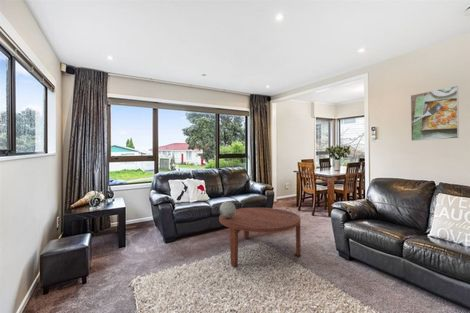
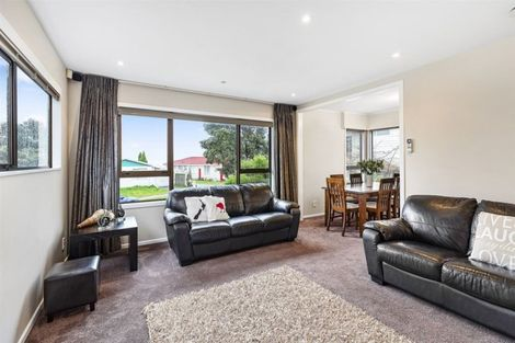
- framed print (433, 115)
- decorative sphere (227, 209)
- coffee table (259, 231)
